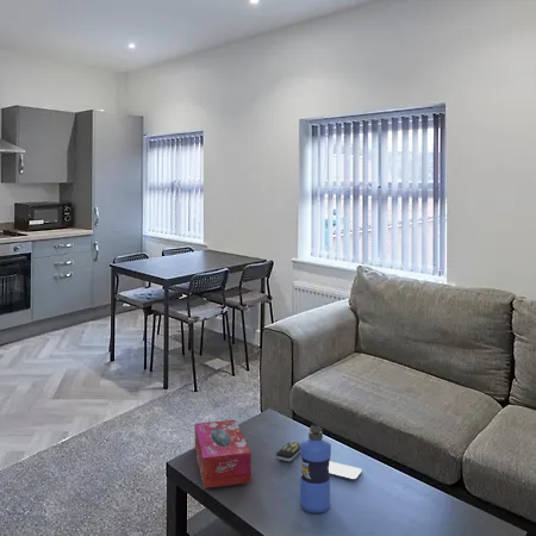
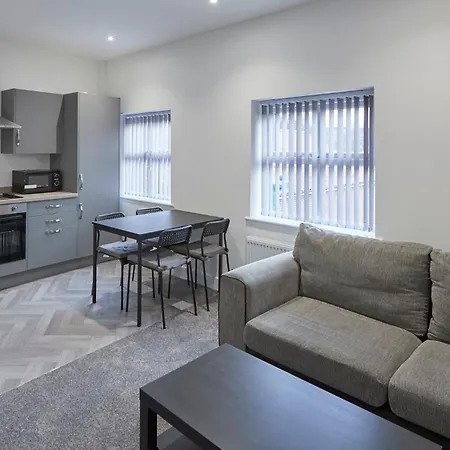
- remote control (289, 450)
- smartphone (336, 469)
- water bottle (314, 465)
- tissue box (220, 450)
